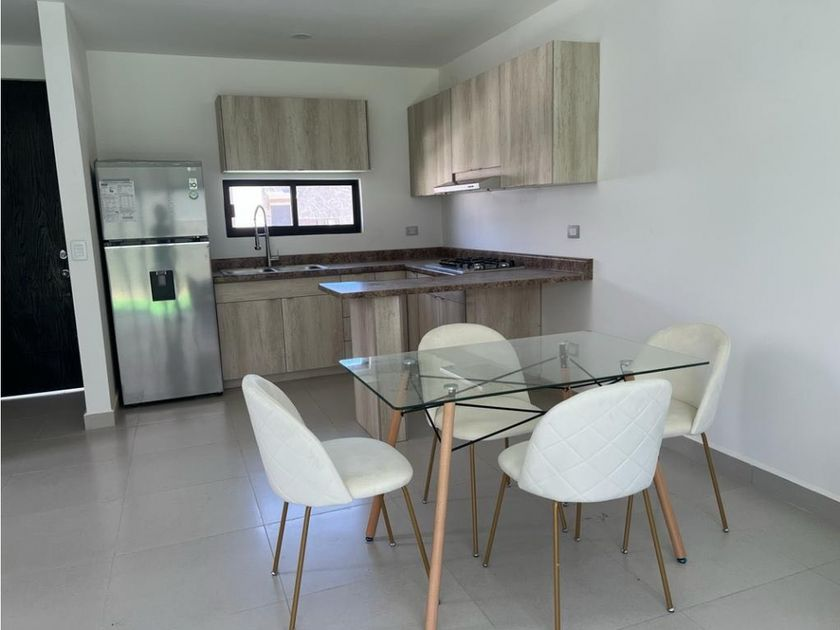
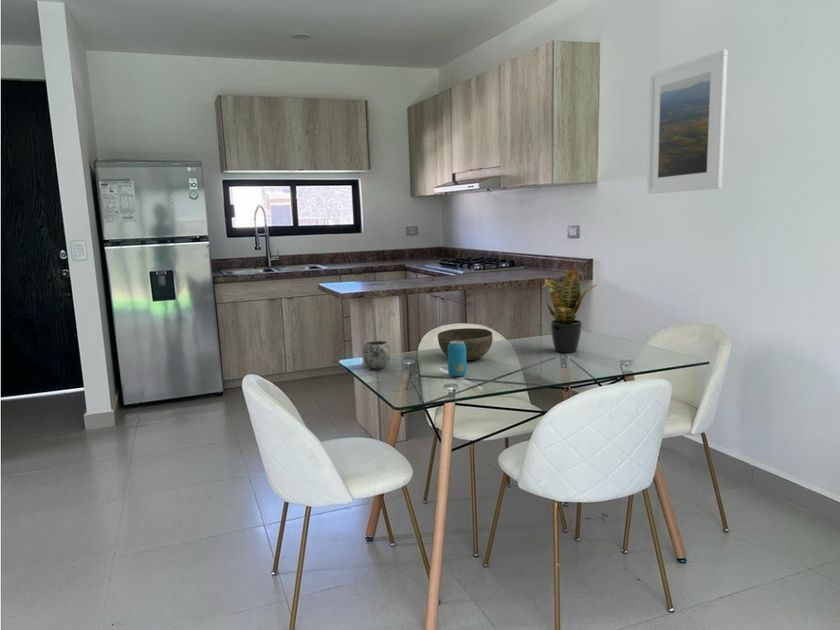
+ mug (378, 355)
+ beverage can (457, 358)
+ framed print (683, 127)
+ potted plant (563, 308)
+ bowl (465, 344)
